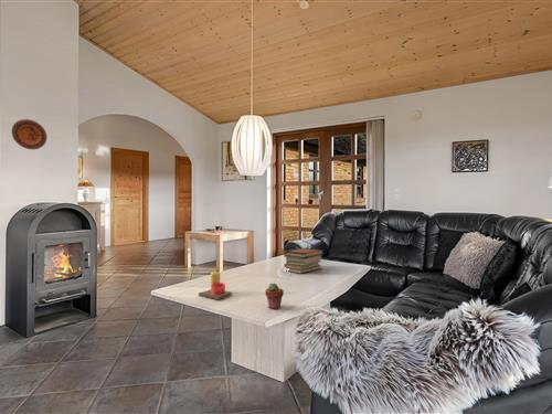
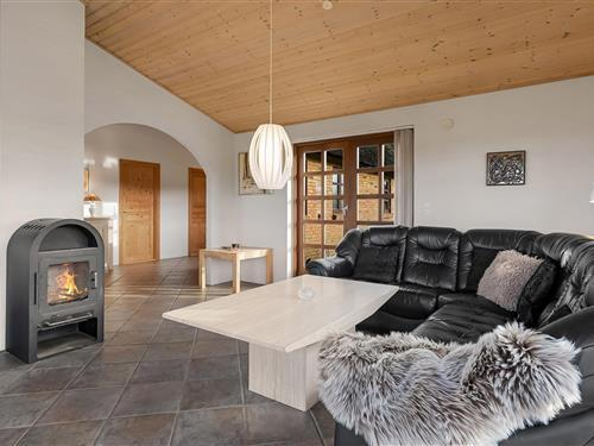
- decorative plate (29, 134)
- potted succulent (274, 295)
- candle (215, 284)
- book stack (304, 259)
